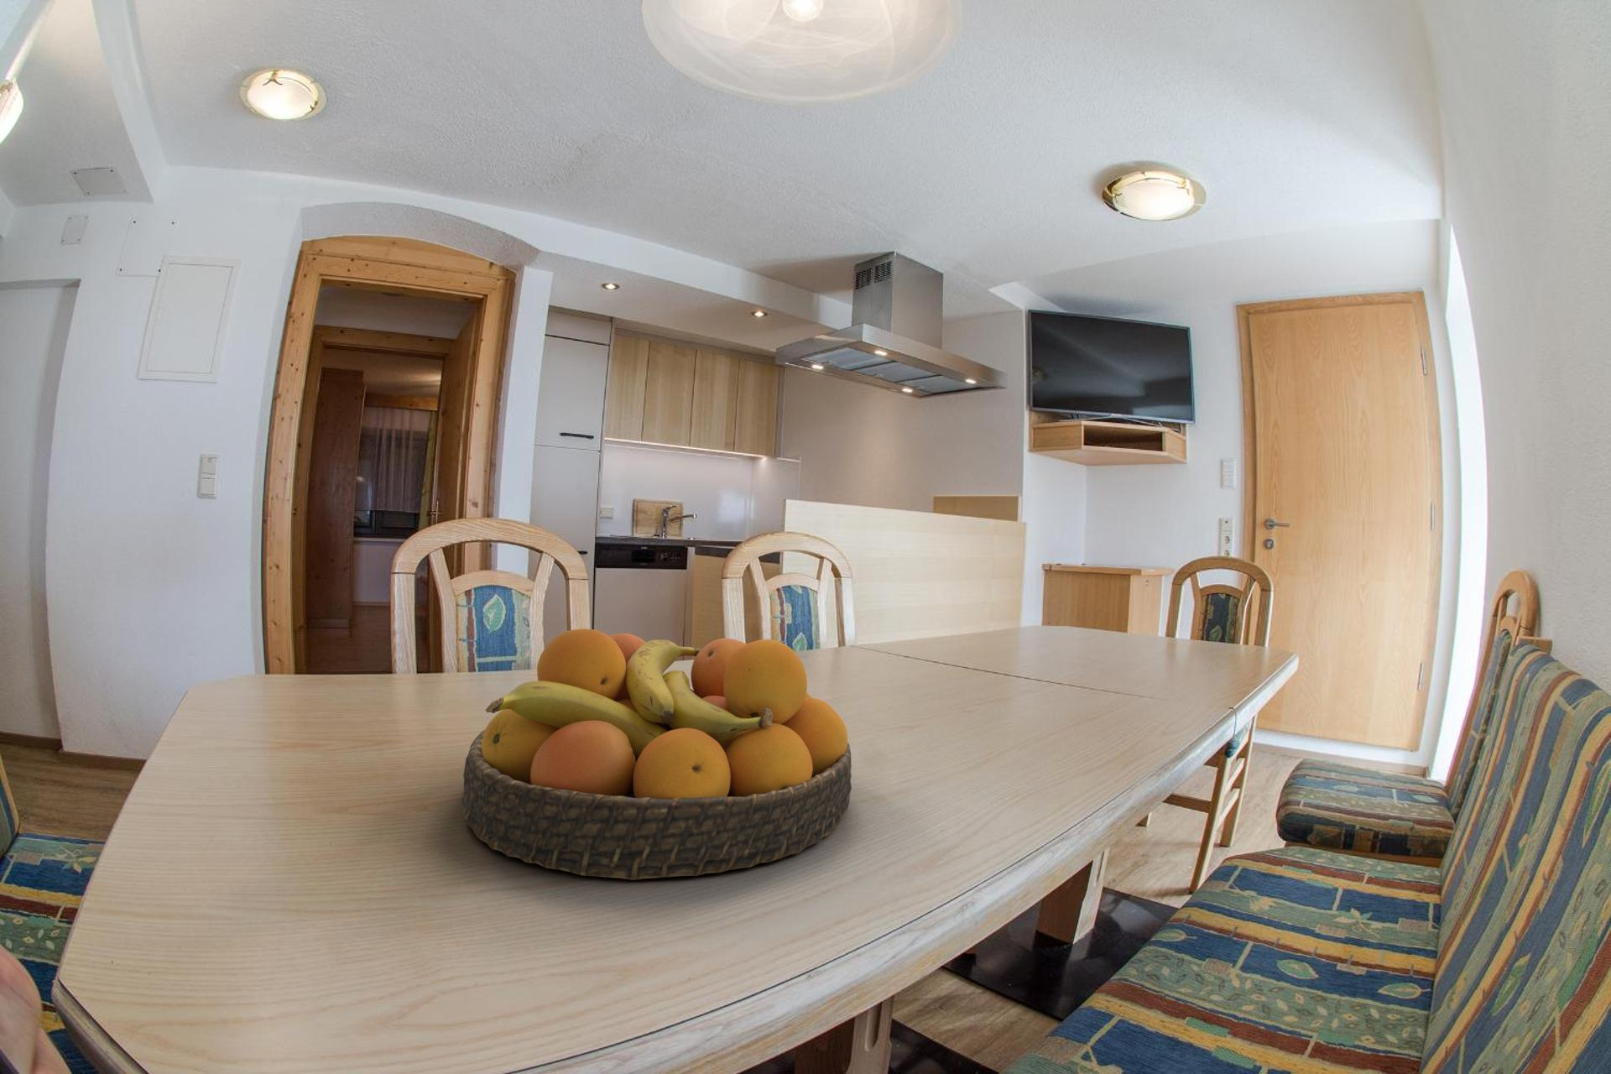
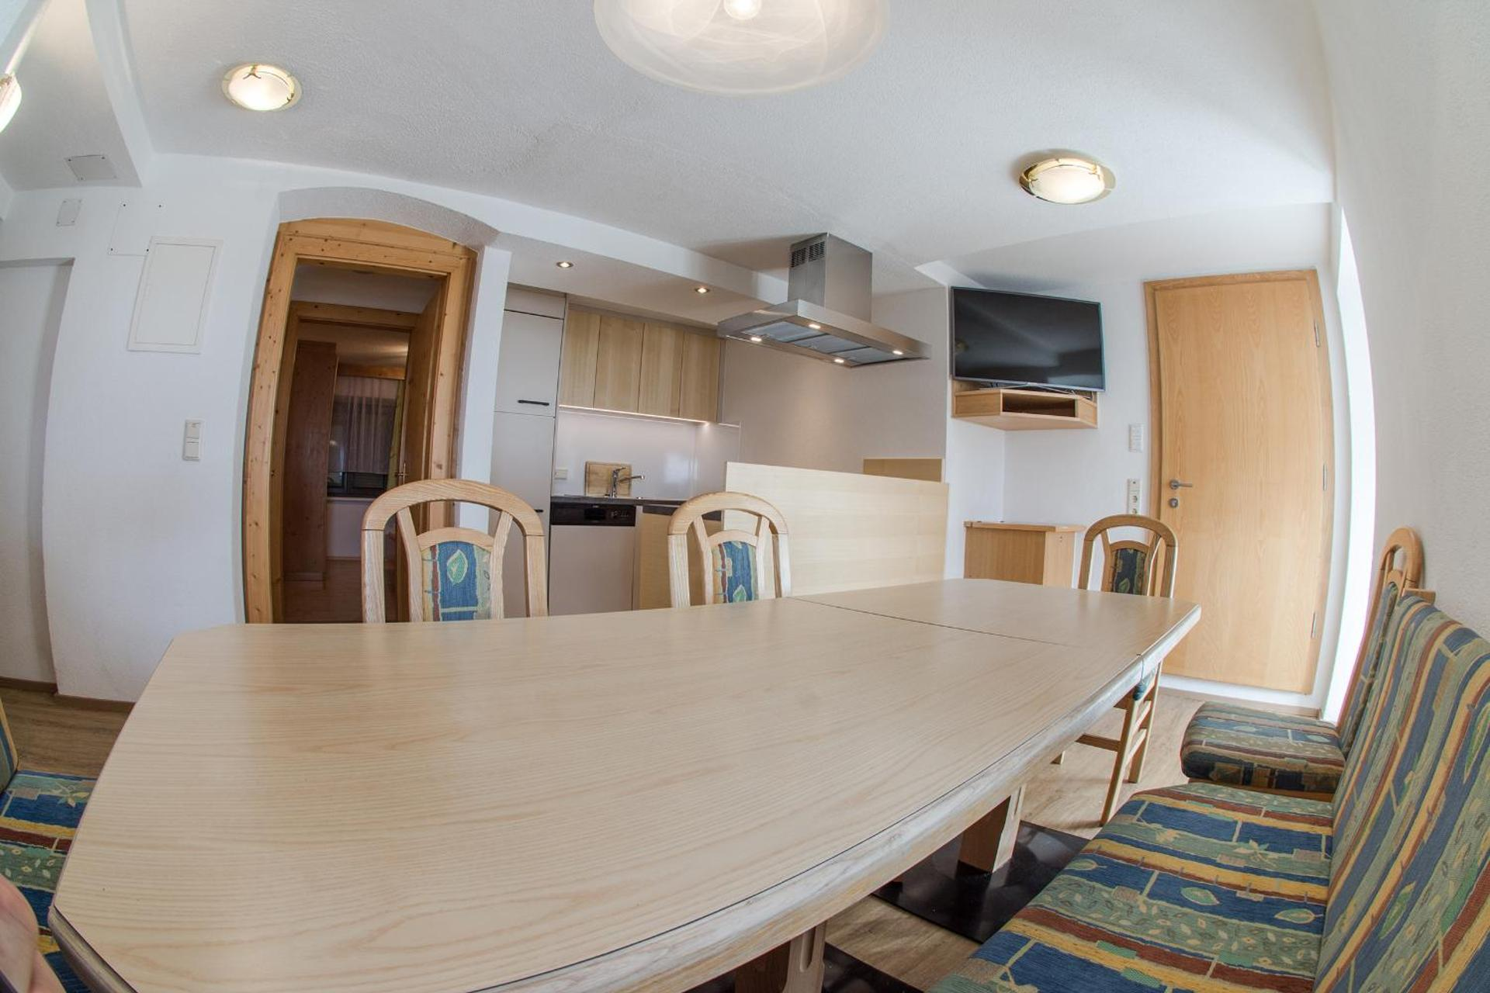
- fruit bowl (670, 712)
